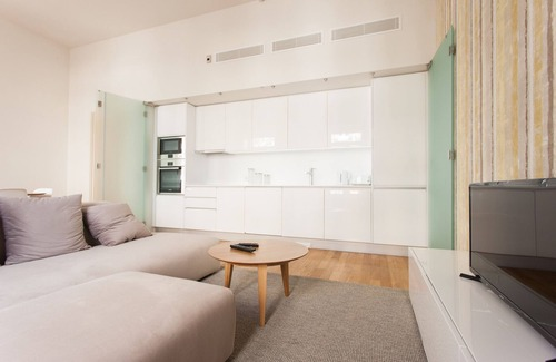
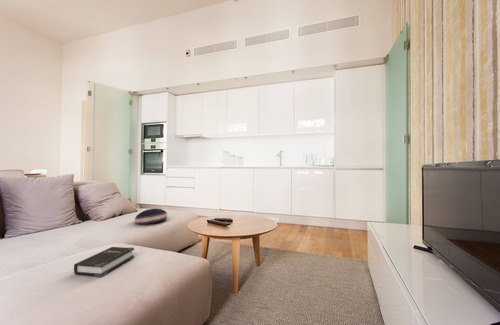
+ cushion (151, 217)
+ hardback book (106, 259)
